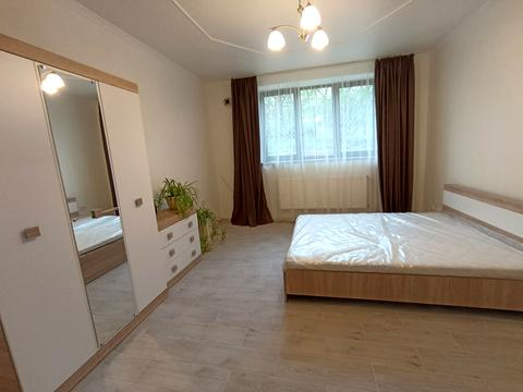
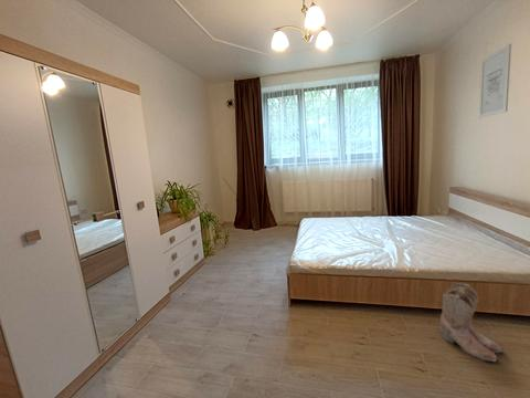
+ wall art (494, 84)
+ boots (470, 317)
